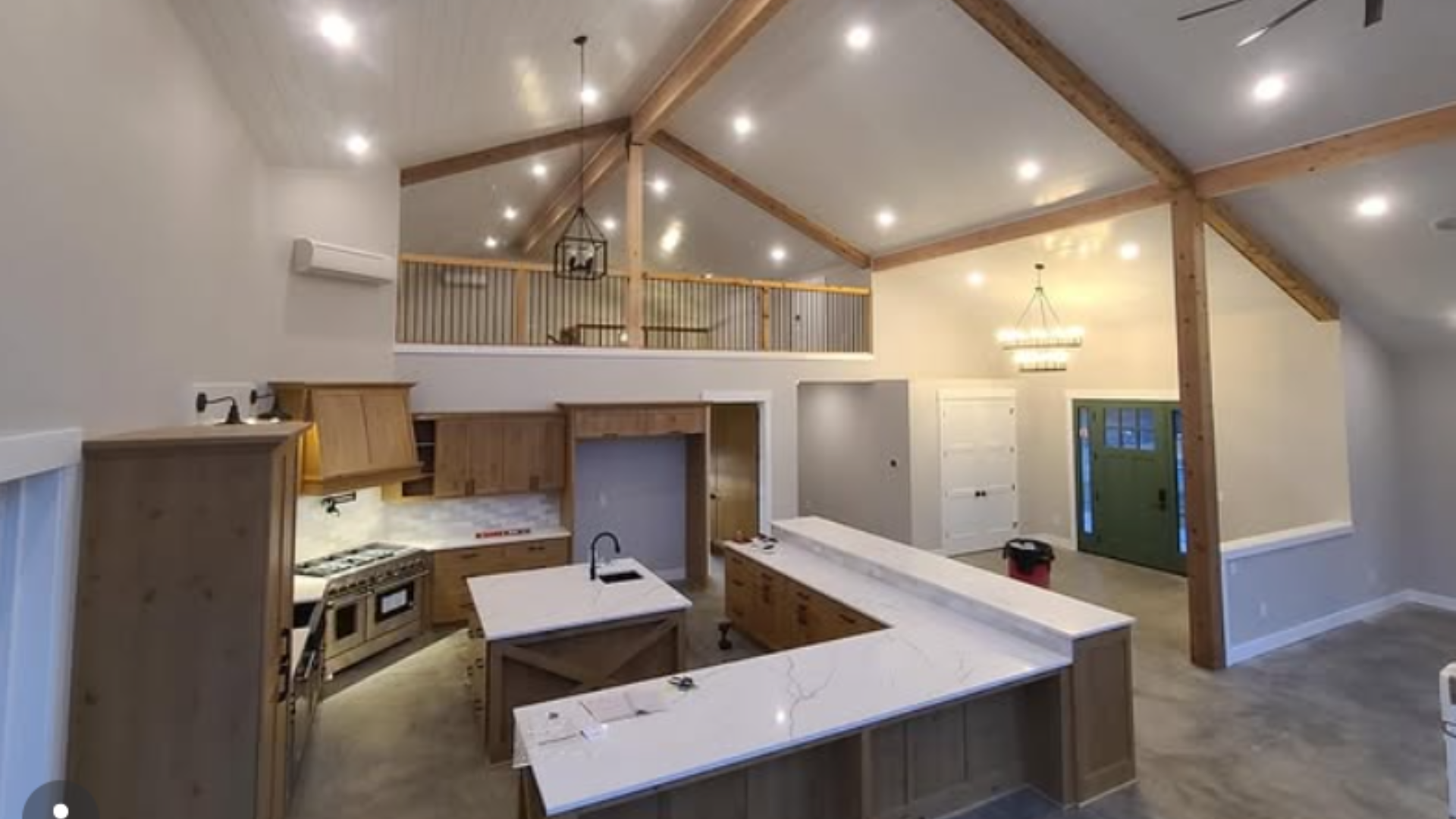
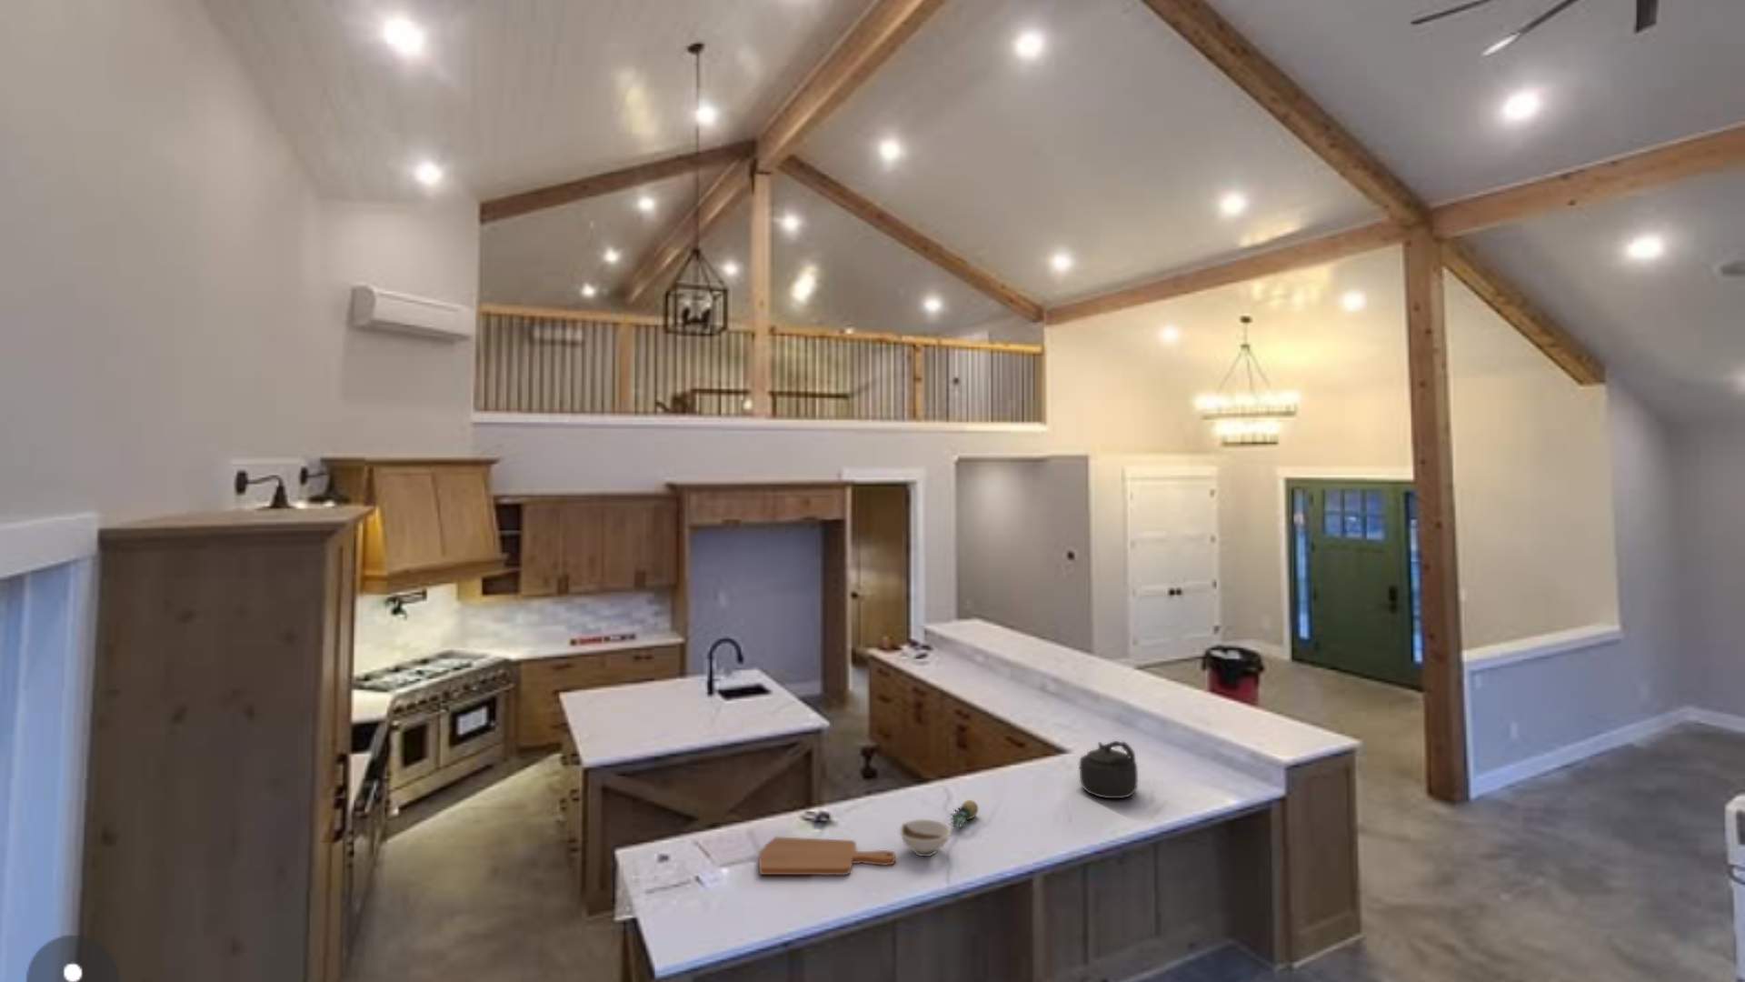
+ kettle (1107, 767)
+ cutting board (816, 856)
+ bowl (924, 841)
+ fruit (964, 814)
